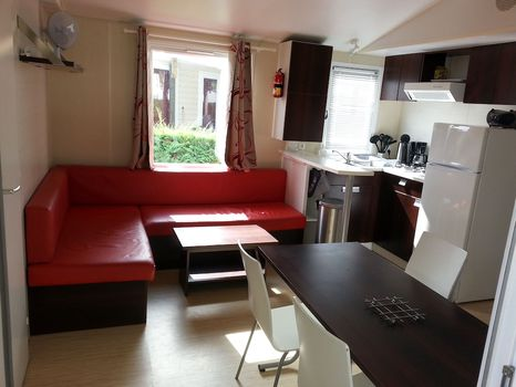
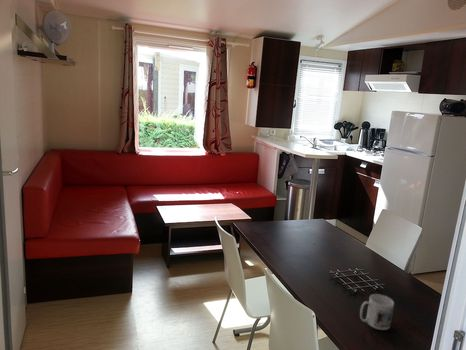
+ mug (375, 311)
